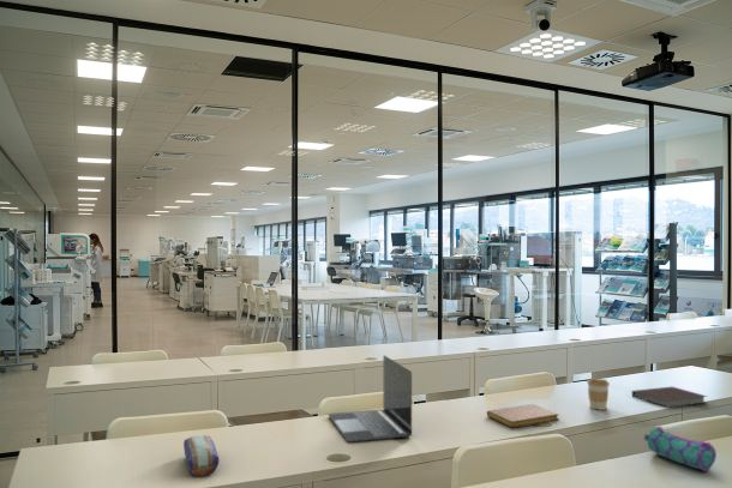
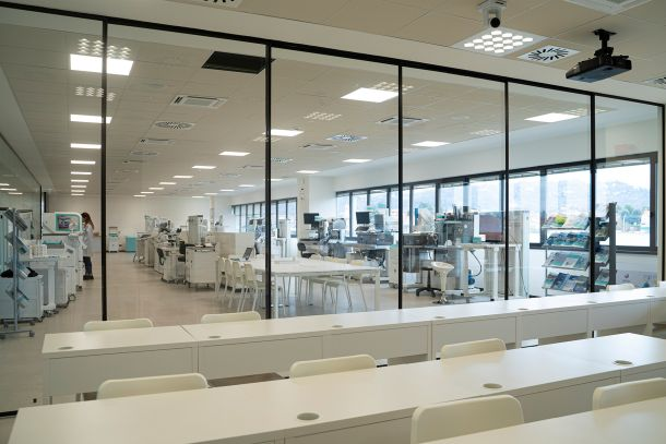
- pencil case (679, 447)
- pencil case (200, 453)
- notebook (668, 396)
- notebook (522, 415)
- coffee cup (598, 392)
- laptop (367, 410)
